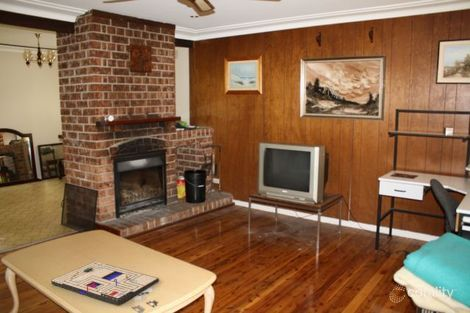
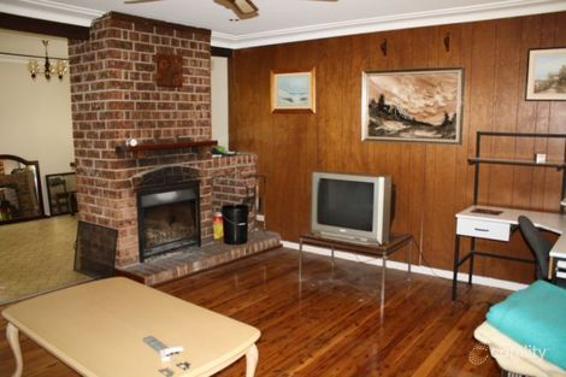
- board game (105, 273)
